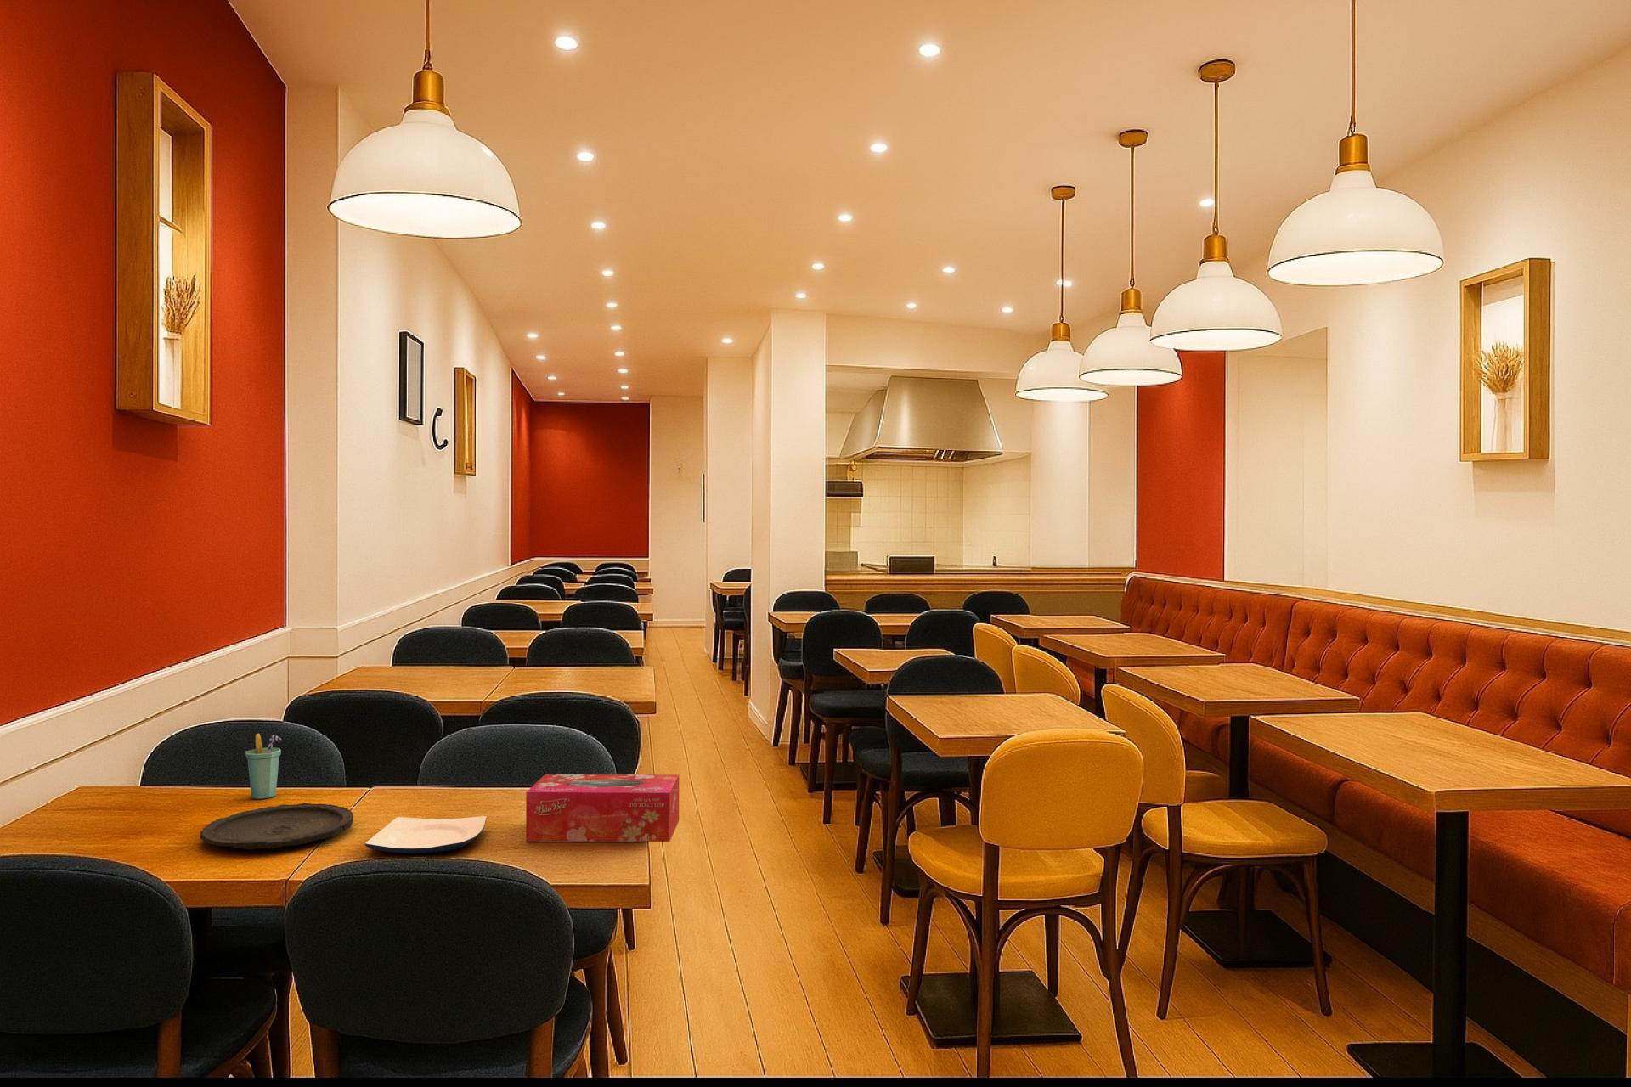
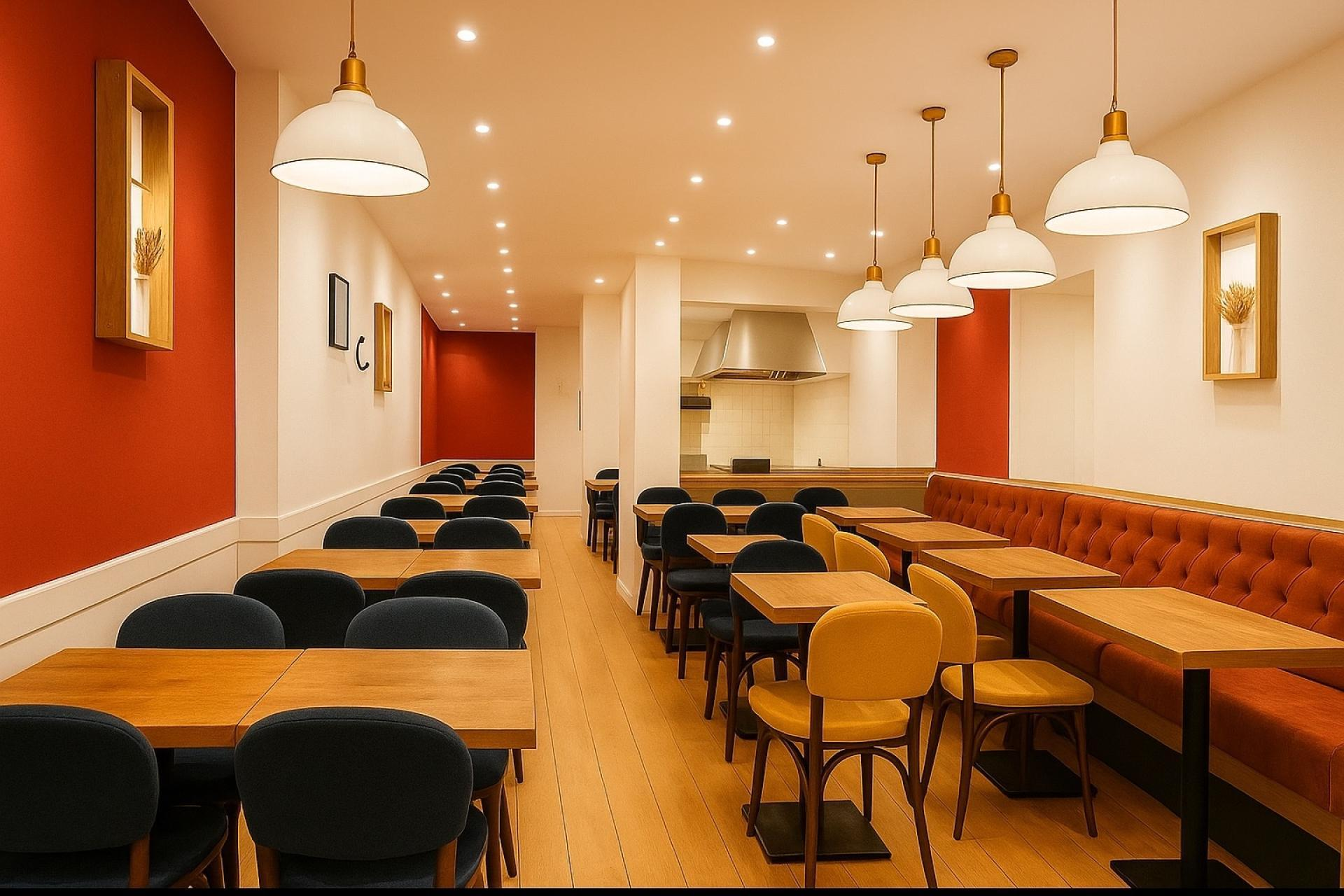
- tissue box (604, 807)
- plate (279, 827)
- plate (428, 836)
- cup (265, 764)
